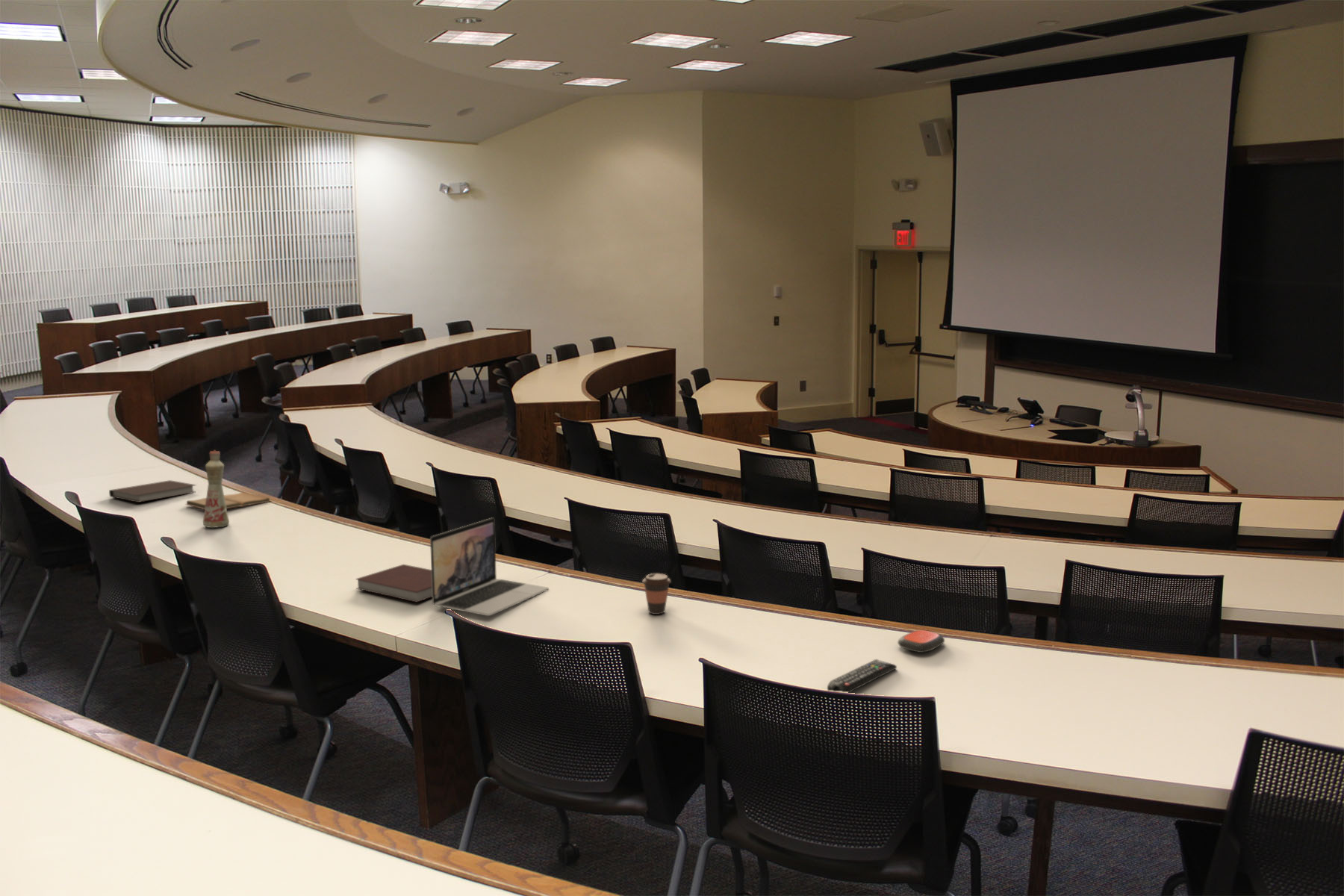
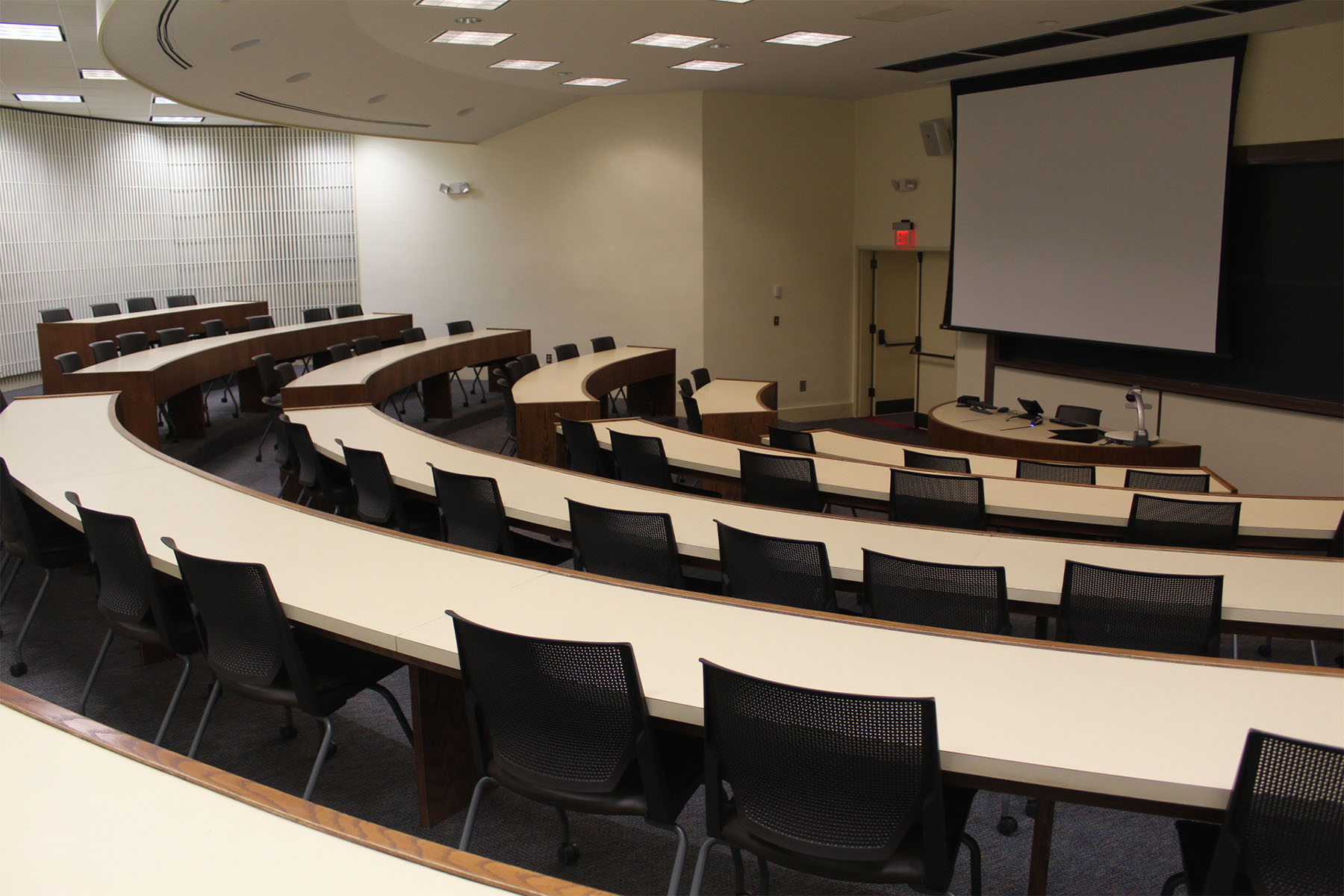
- laptop (491, 564)
- notebook (410, 582)
- book (228, 501)
- bottle (214, 488)
- notebook (154, 491)
- coffee cup (656, 594)
- remote control (862, 676)
- remote control (921, 641)
